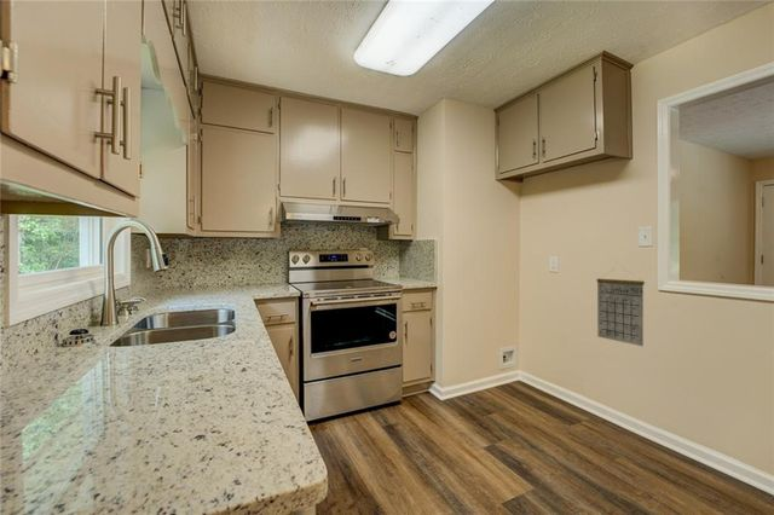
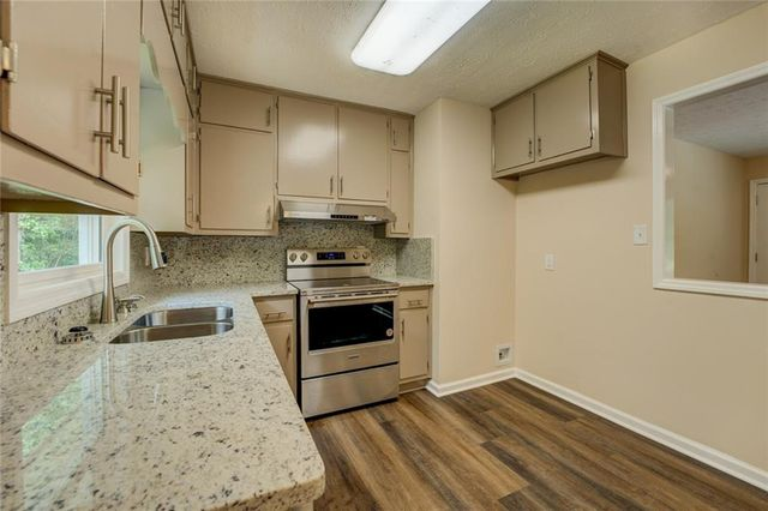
- calendar (619, 302)
